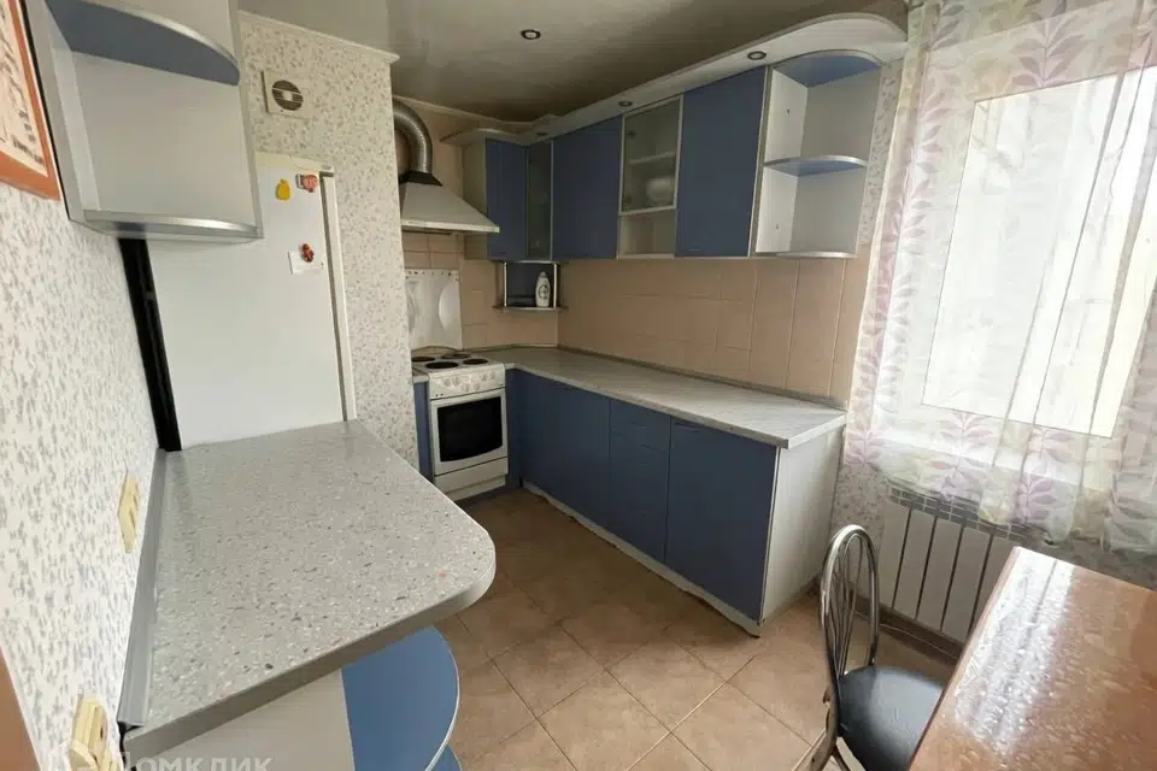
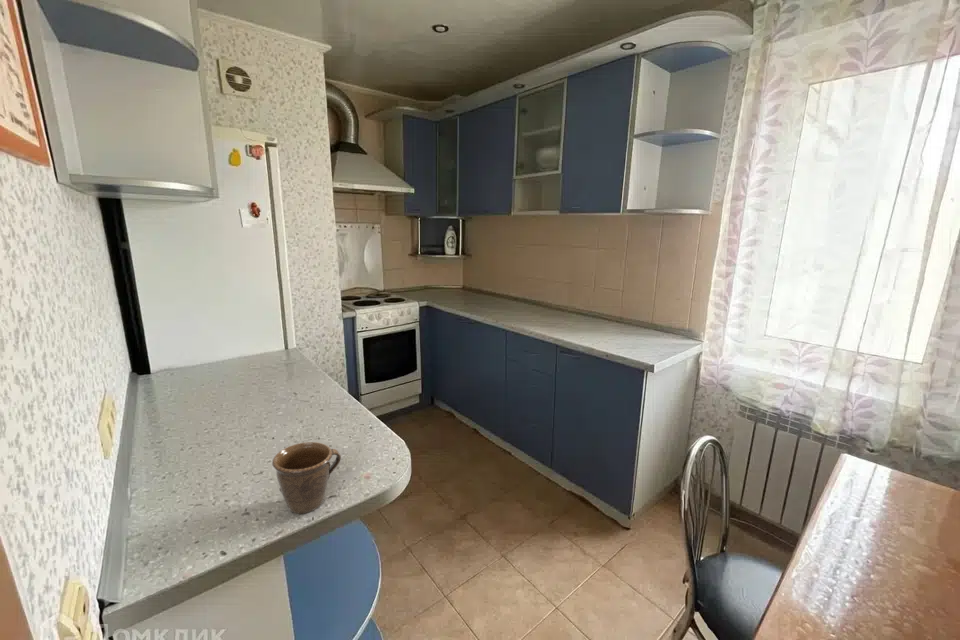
+ mug (309, 477)
